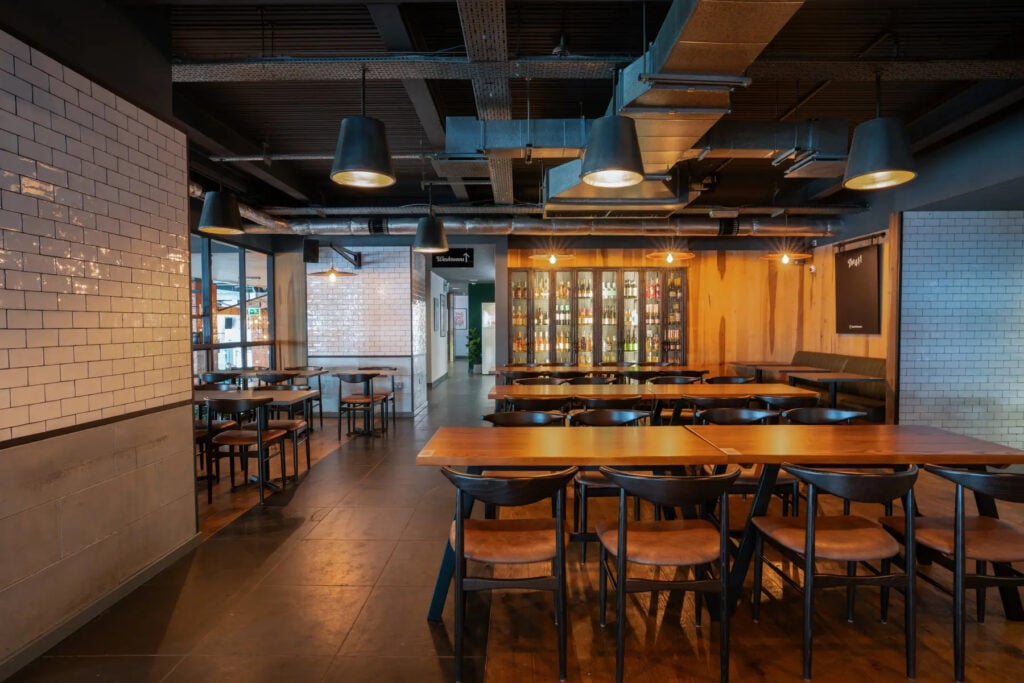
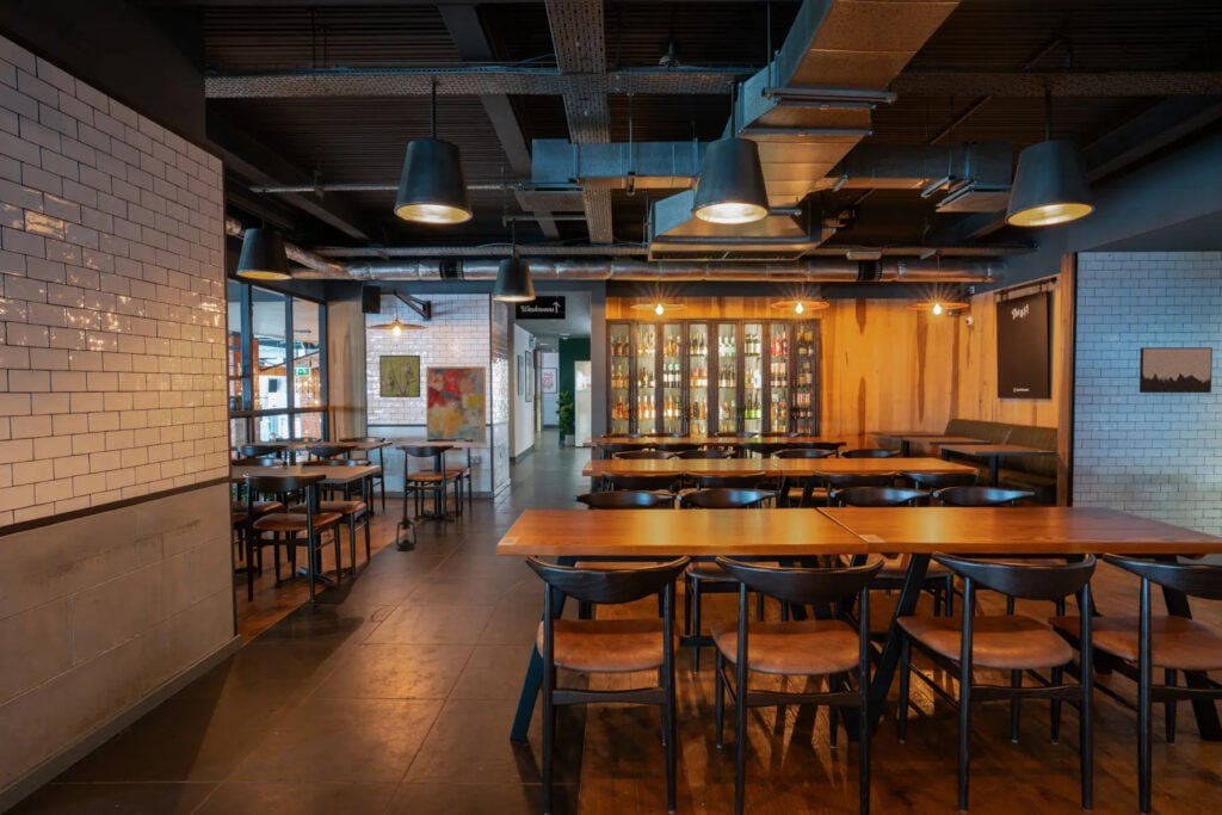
+ lantern (406, 529)
+ wall art (1175, 370)
+ wall art (456, 405)
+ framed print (400, 376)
